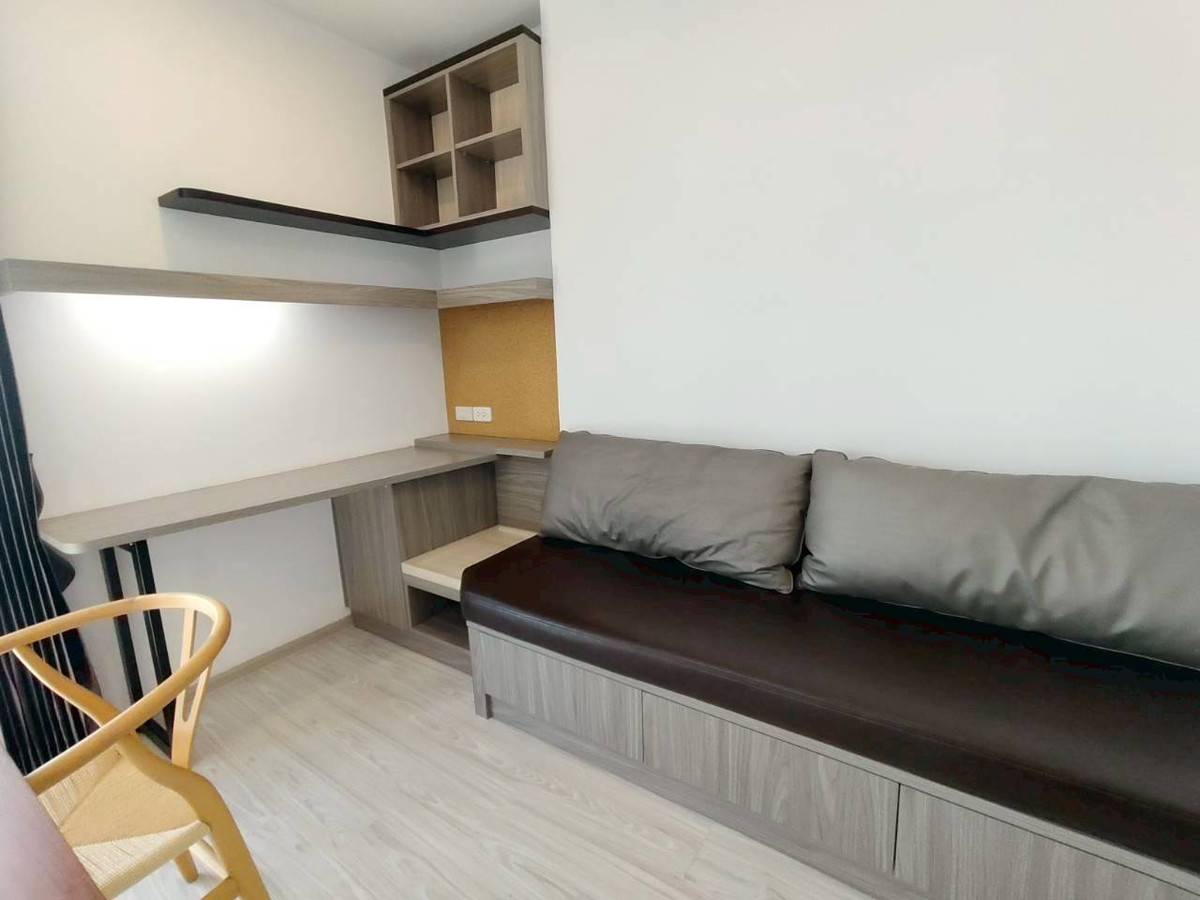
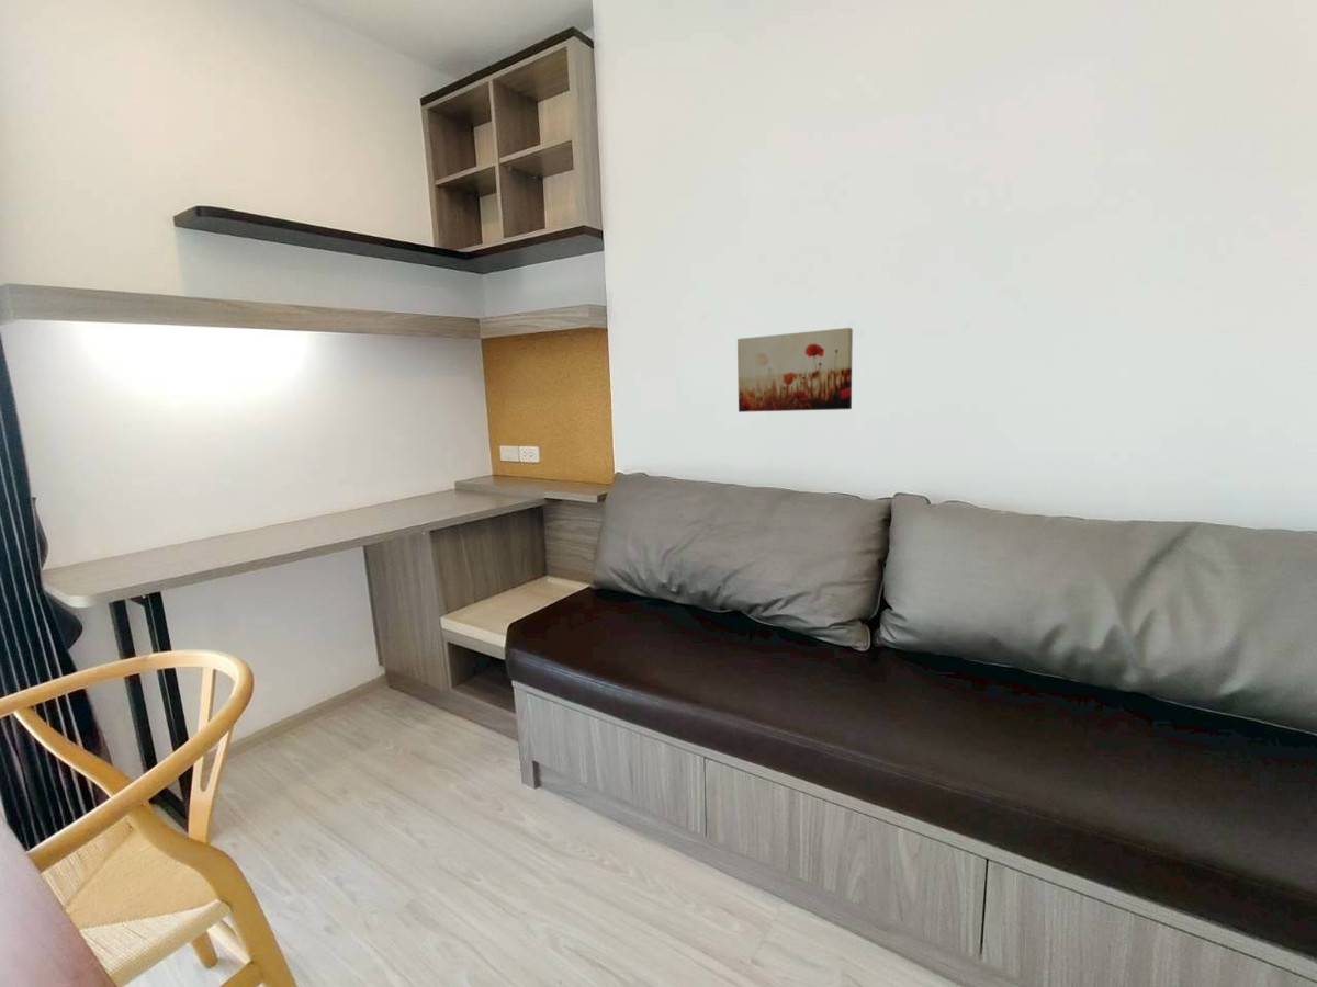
+ wall art (791, 372)
